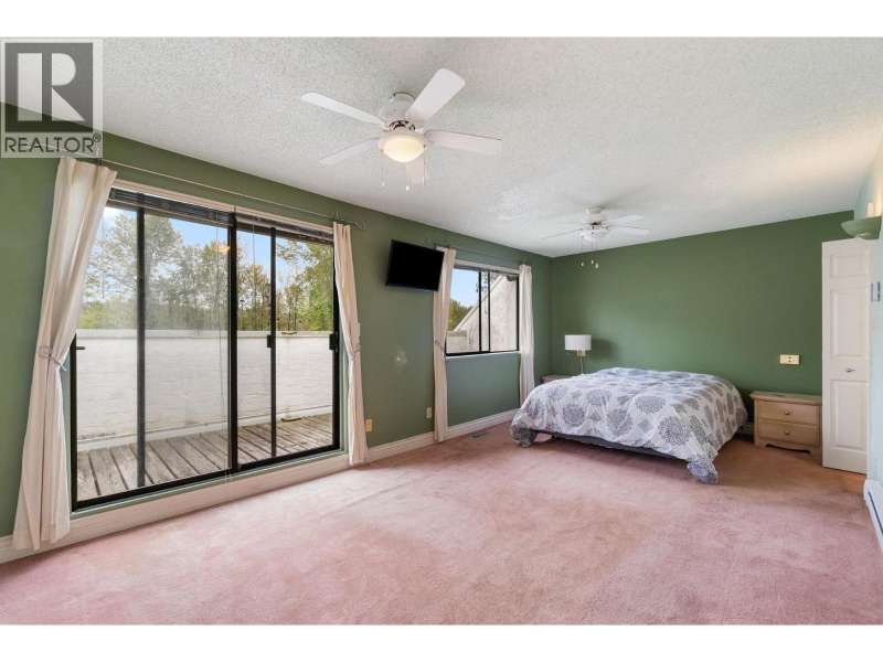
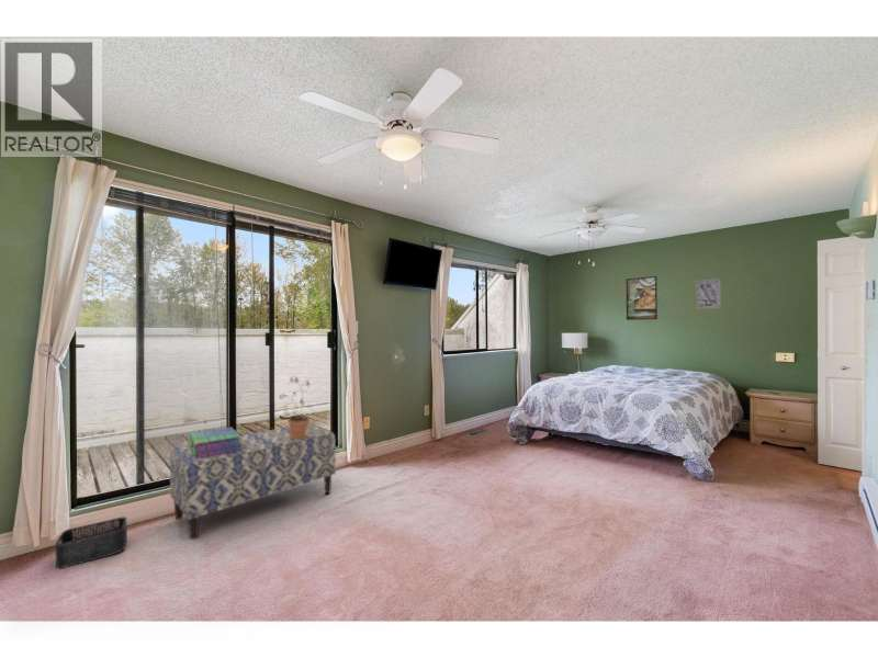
+ storage bin (93, 541)
+ stack of books (214, 441)
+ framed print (641, 298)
+ potted plant (296, 407)
+ wall art (708, 294)
+ bench (258, 472)
